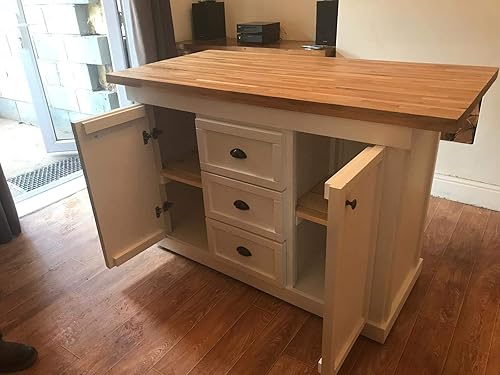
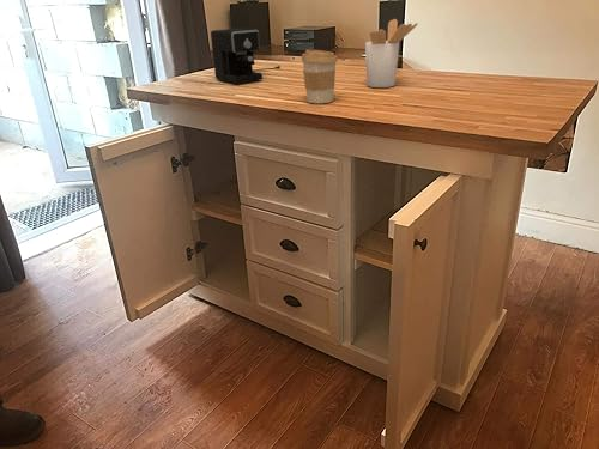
+ coffee cup (319, 75)
+ utensil holder (389, 53)
+ coffee maker (256, 49)
